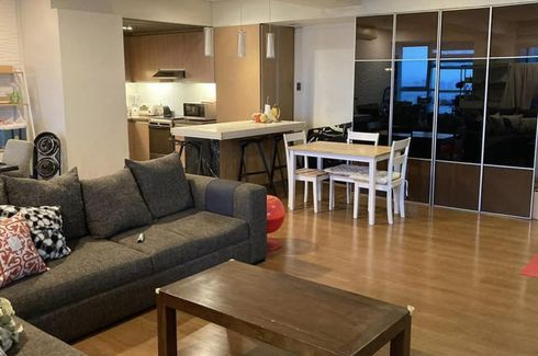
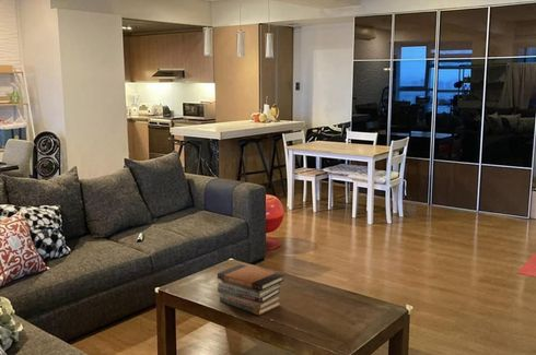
+ book stack (249, 288)
